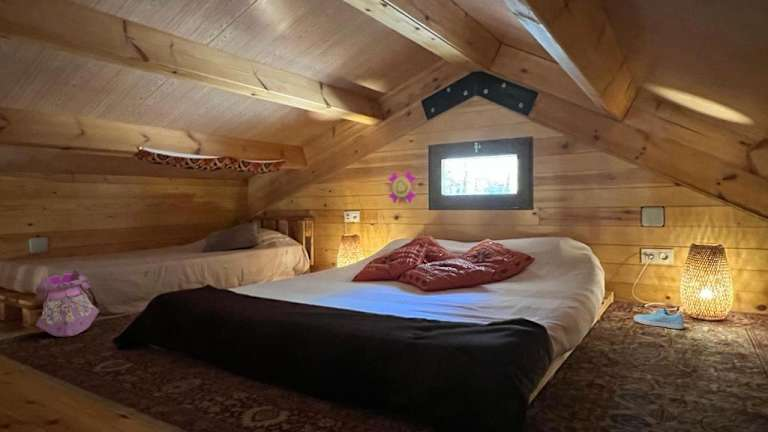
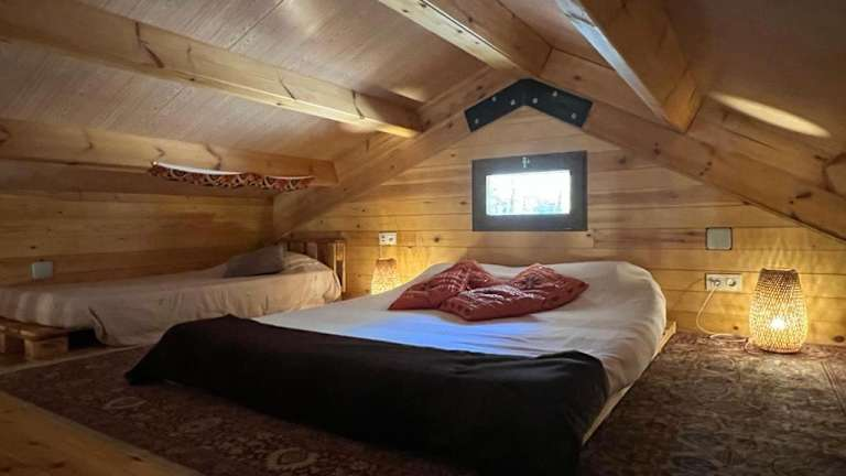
- wall ornament (401, 187)
- backpack (67, 295)
- sneaker (658, 316)
